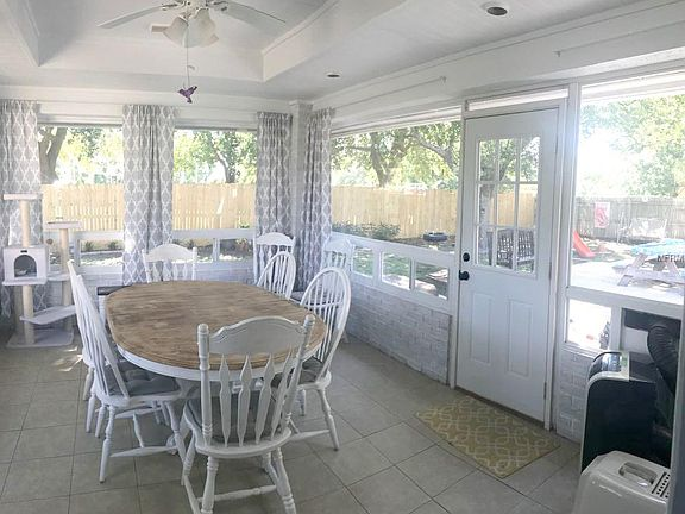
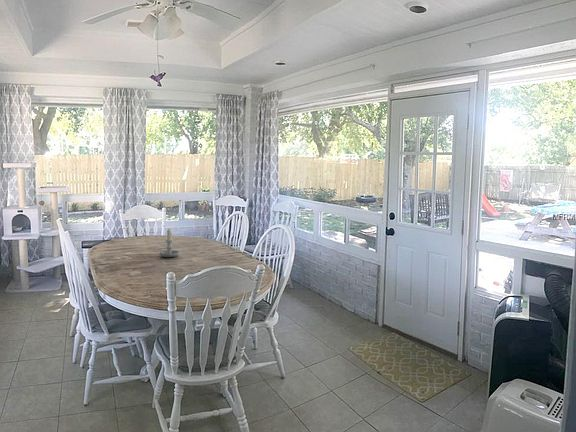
+ candle (169, 242)
